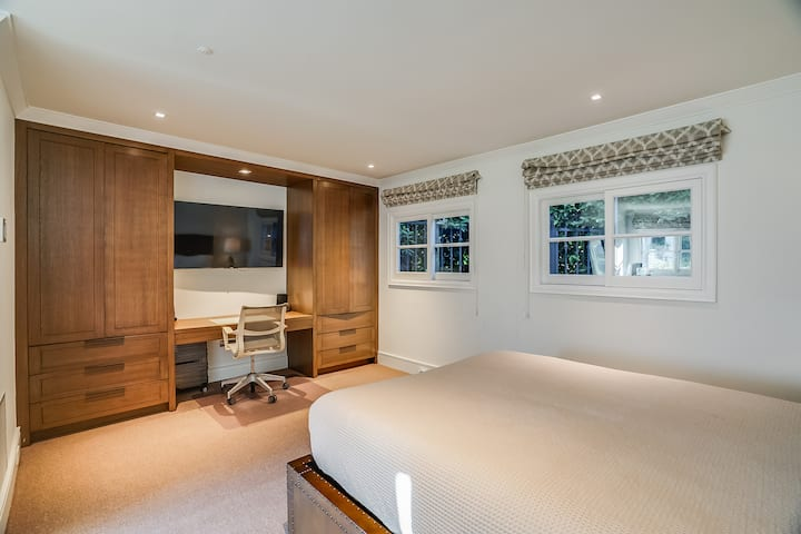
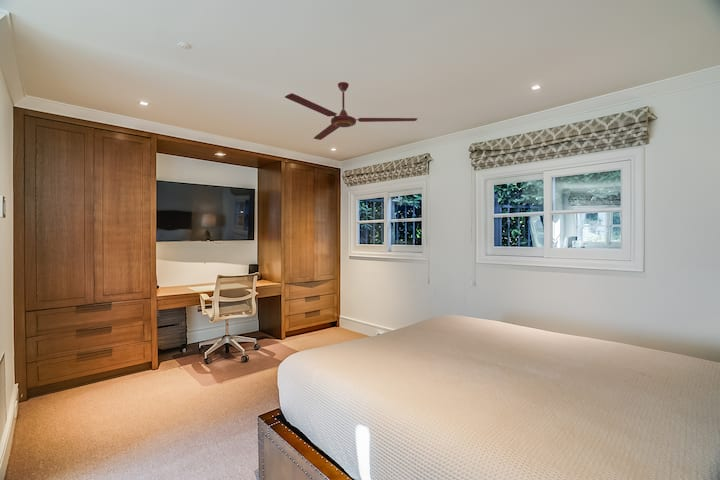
+ ceiling fan (350, 116)
